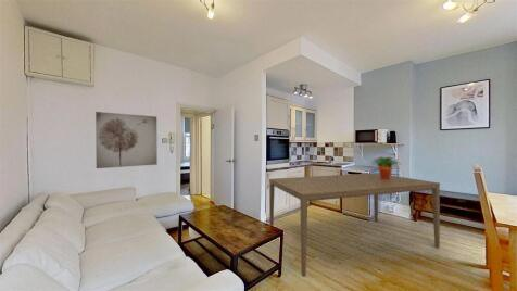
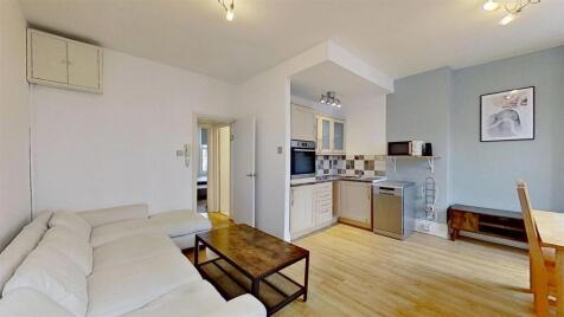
- wall art (128, 140)
- dining table (349, 197)
- potted plant (384, 167)
